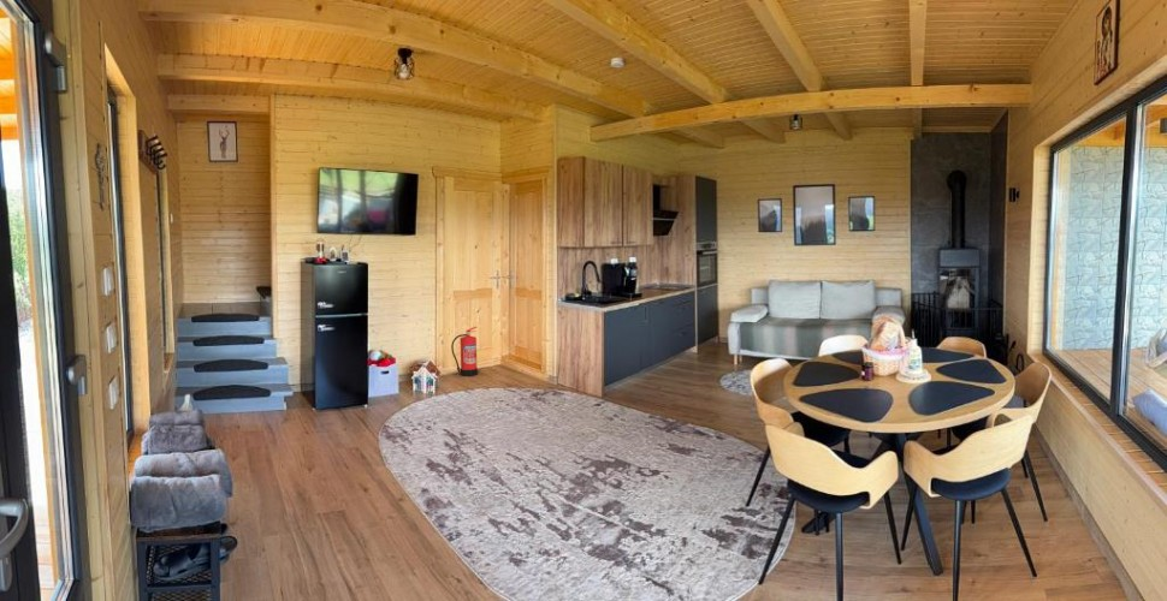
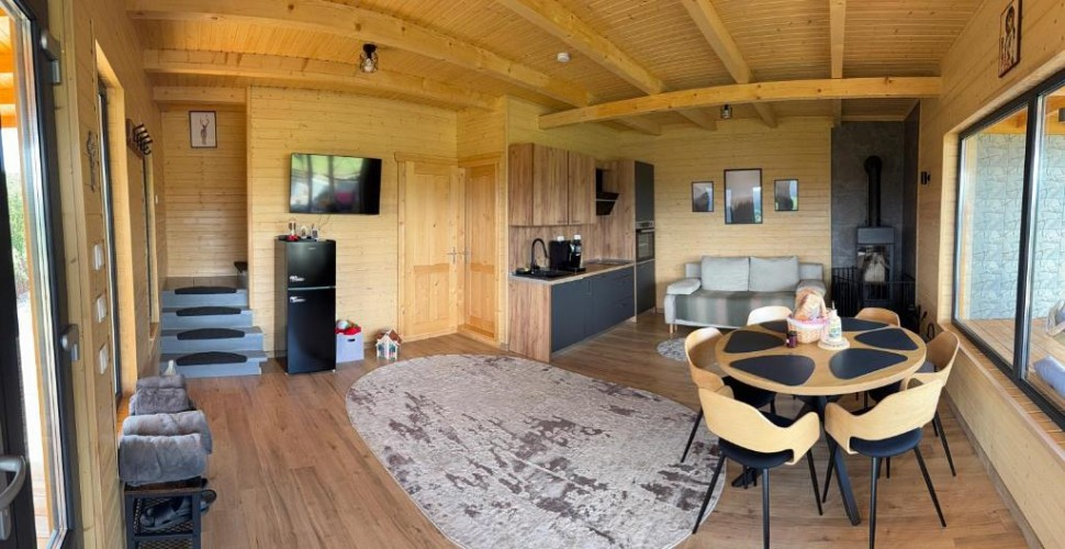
- fire extinguisher (464, 351)
